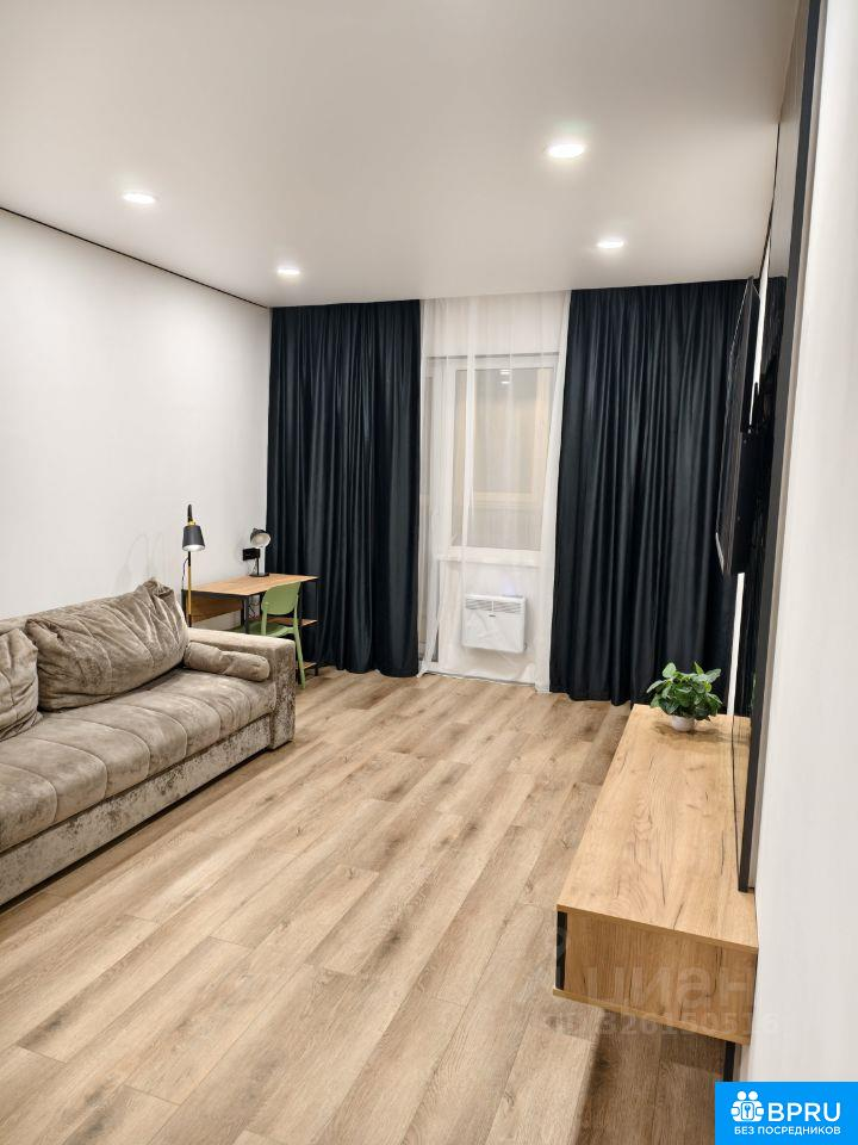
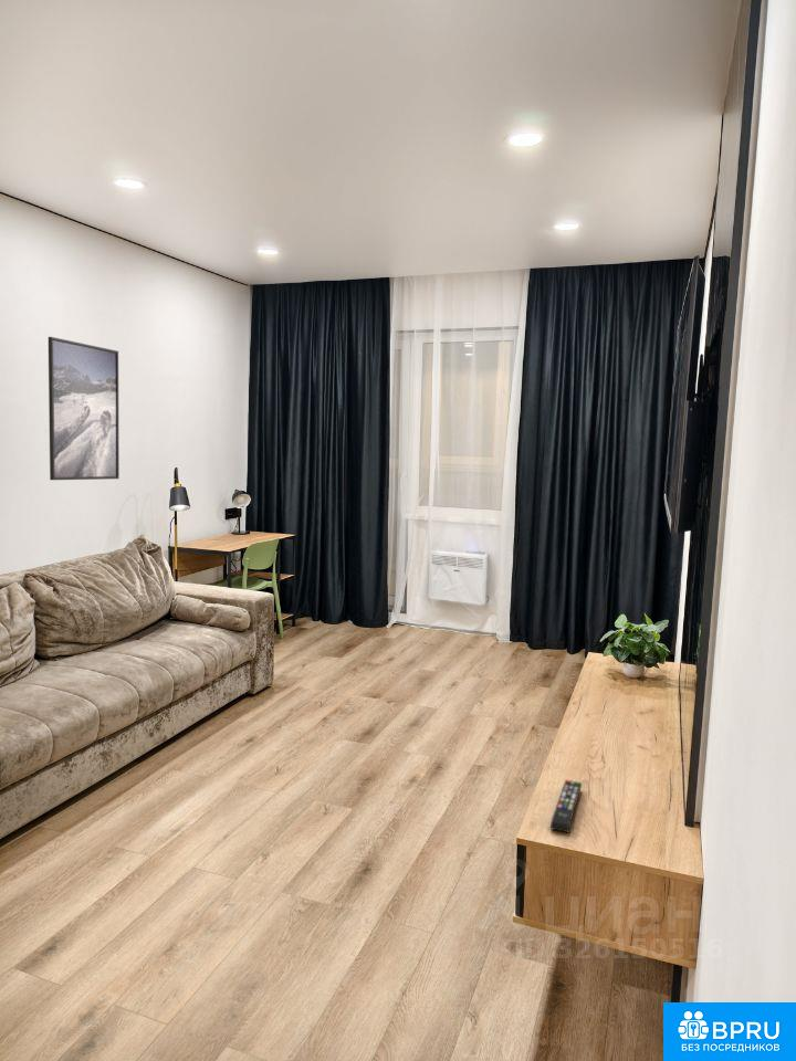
+ remote control (566, 803)
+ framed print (85, 412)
